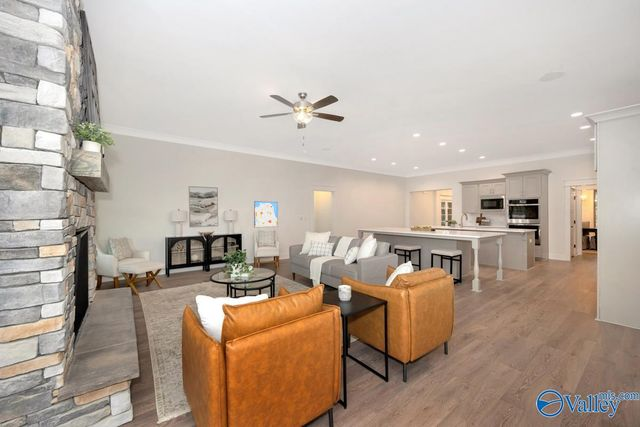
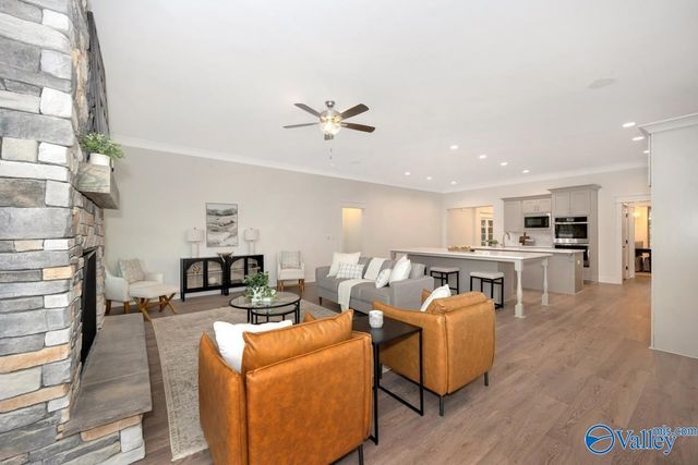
- wall art (266, 214)
